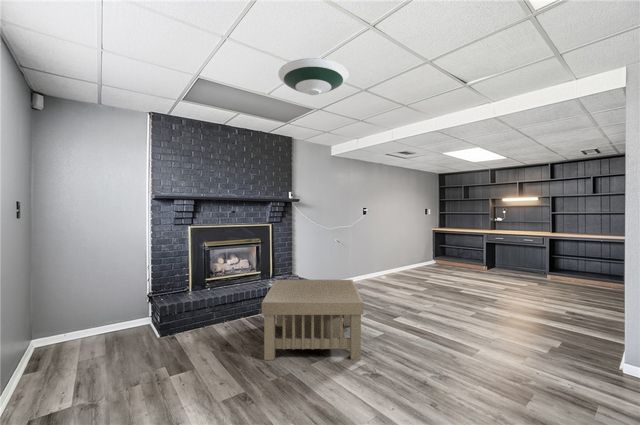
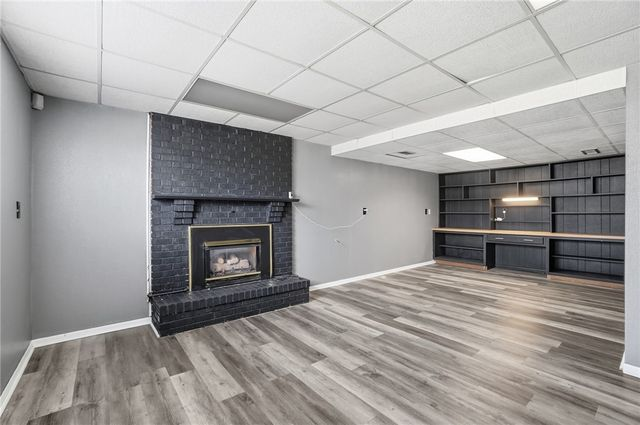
- coffee table (313, 314)
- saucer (313, 84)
